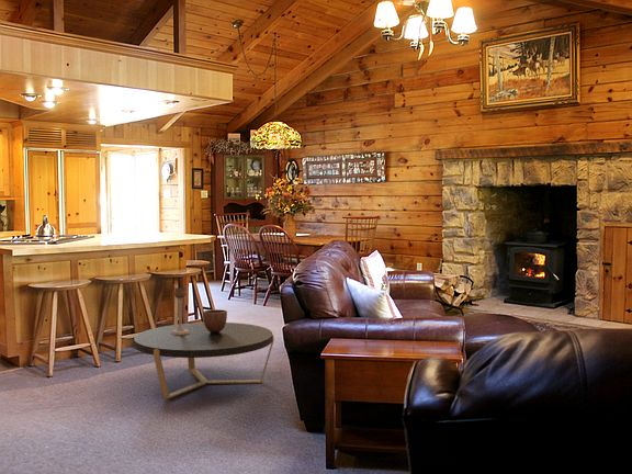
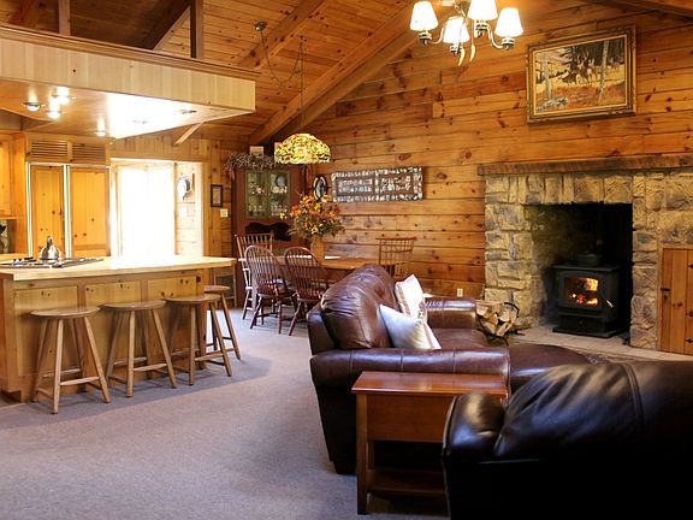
- decorative bowl (215, 320)
- candle holder (180, 309)
- coffee table (205, 357)
